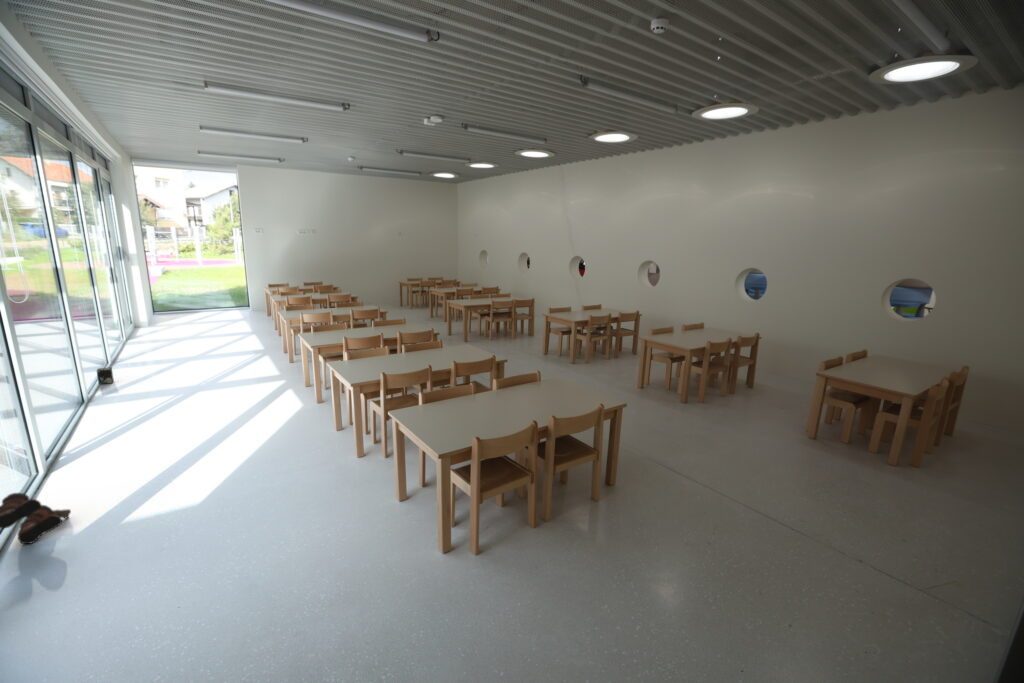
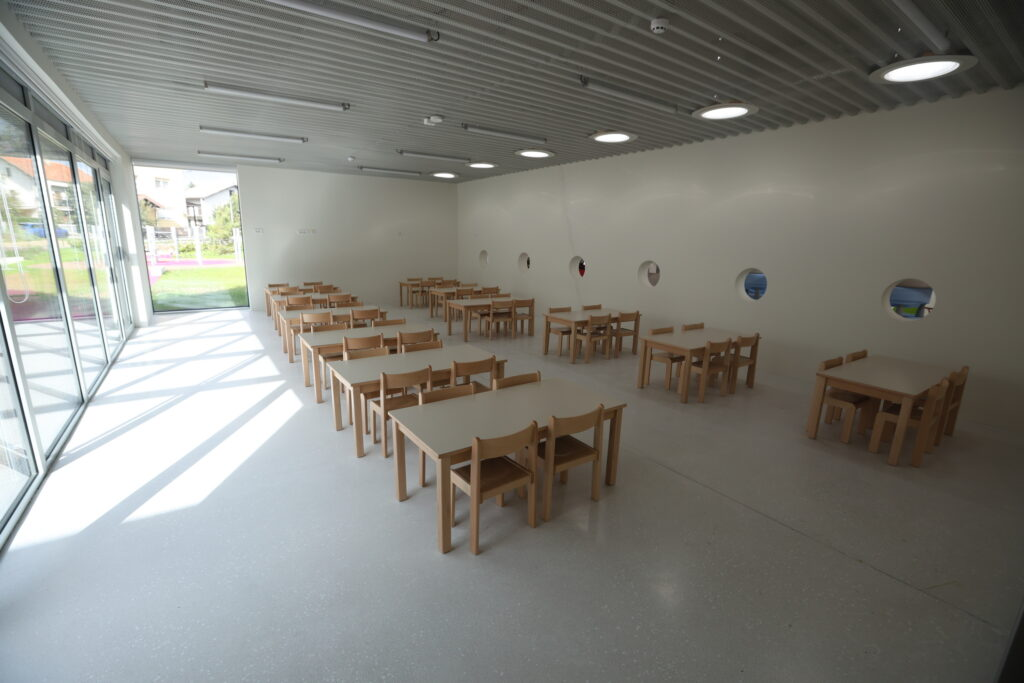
- boots (33, 511)
- box (105, 375)
